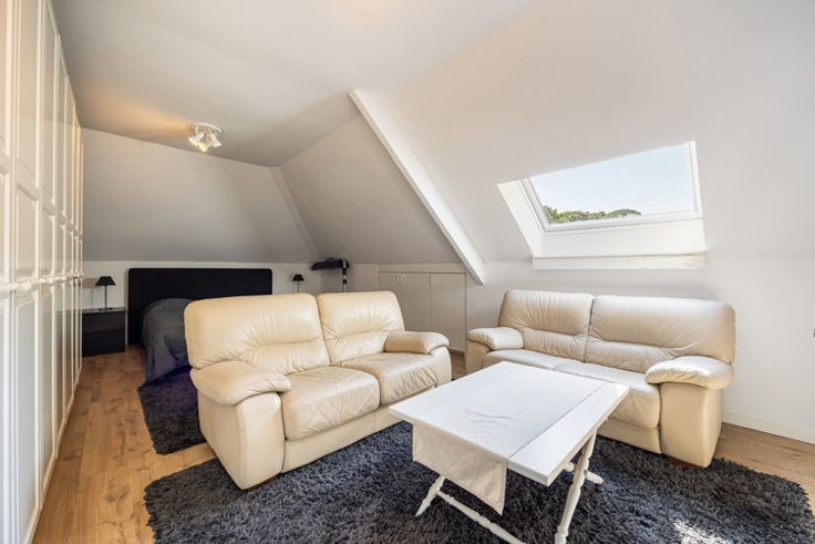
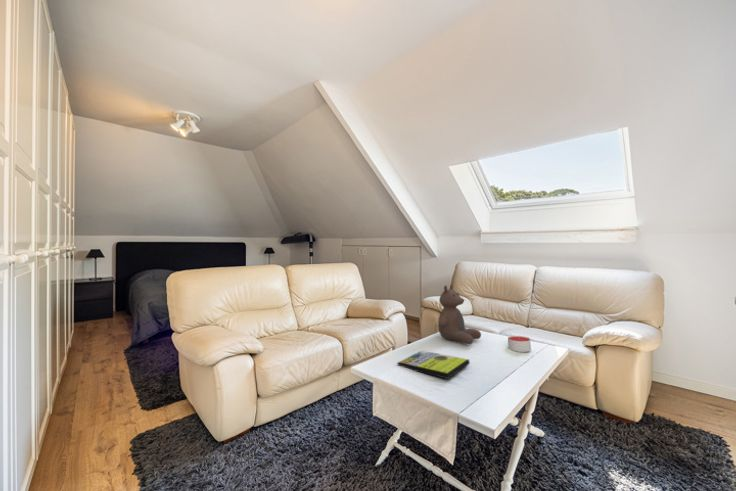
+ bear (457, 312)
+ candle (519, 343)
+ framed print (433, 363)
